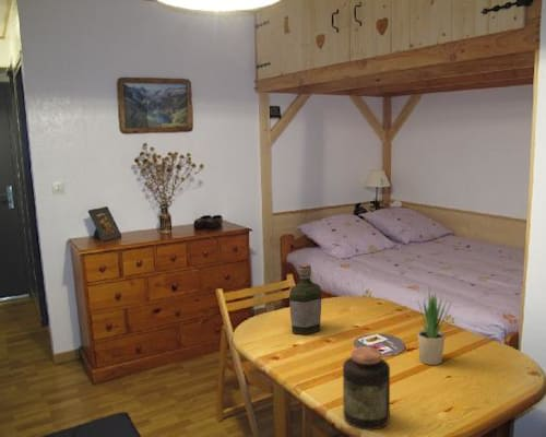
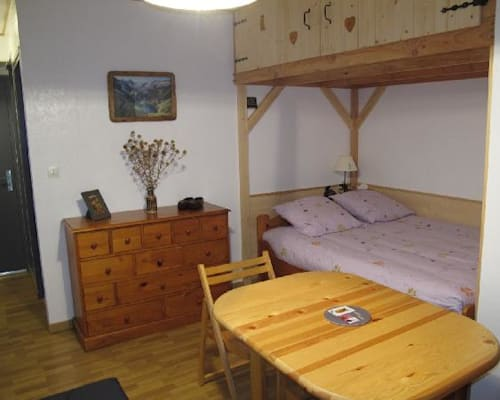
- potted plant (434, 323)
- bottle (305, 297)
- jar (366, 385)
